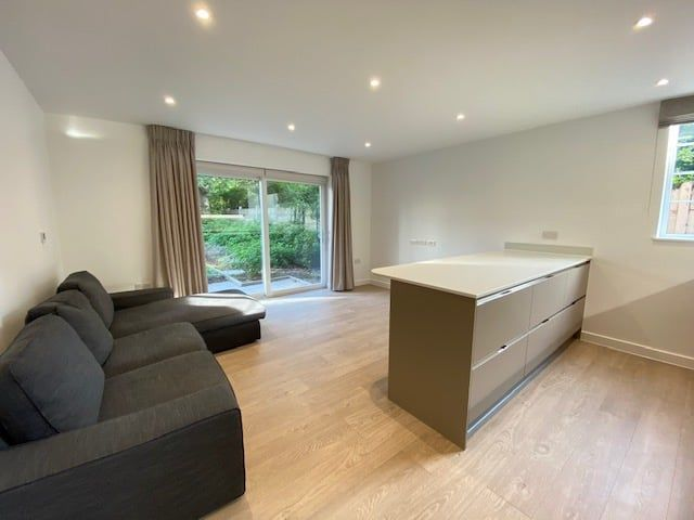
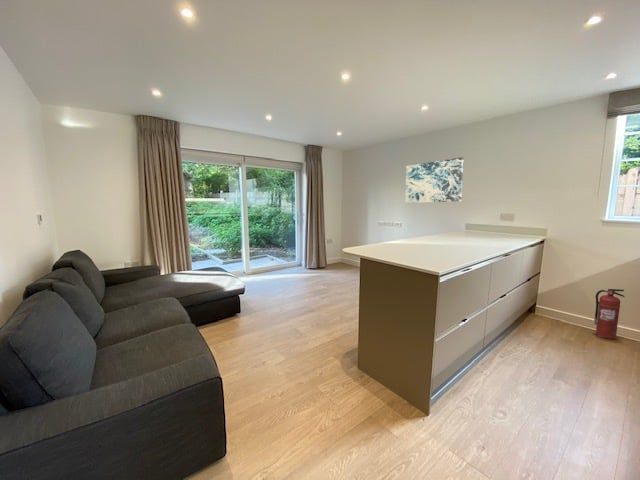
+ fire extinguisher (607, 312)
+ wall art (431, 182)
